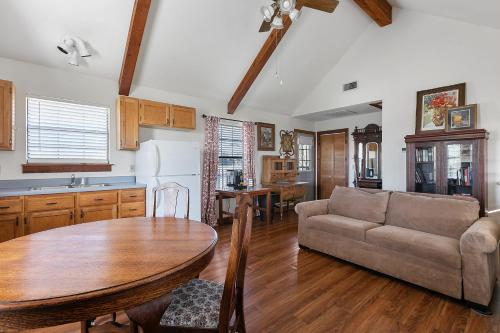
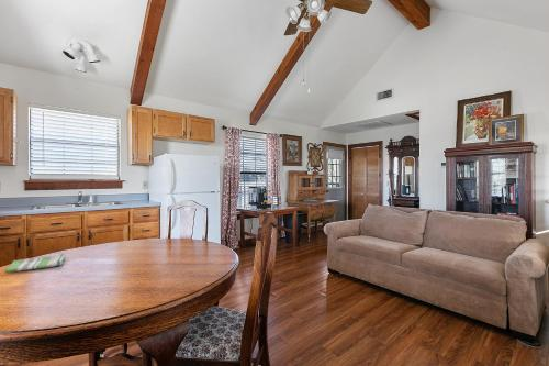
+ dish towel (37, 262)
